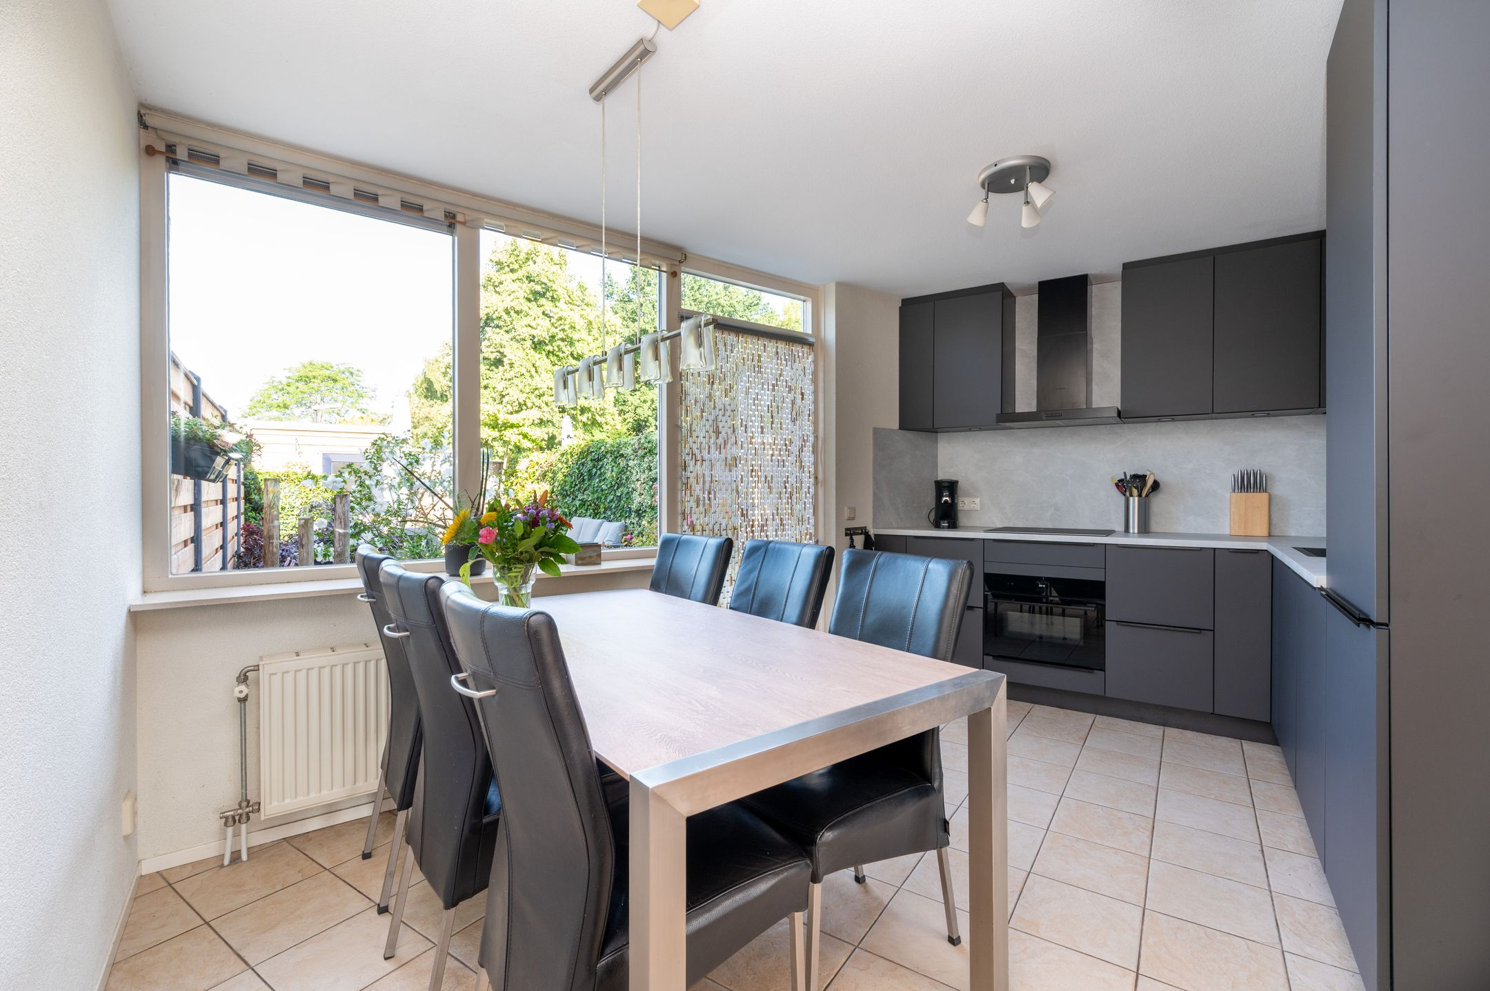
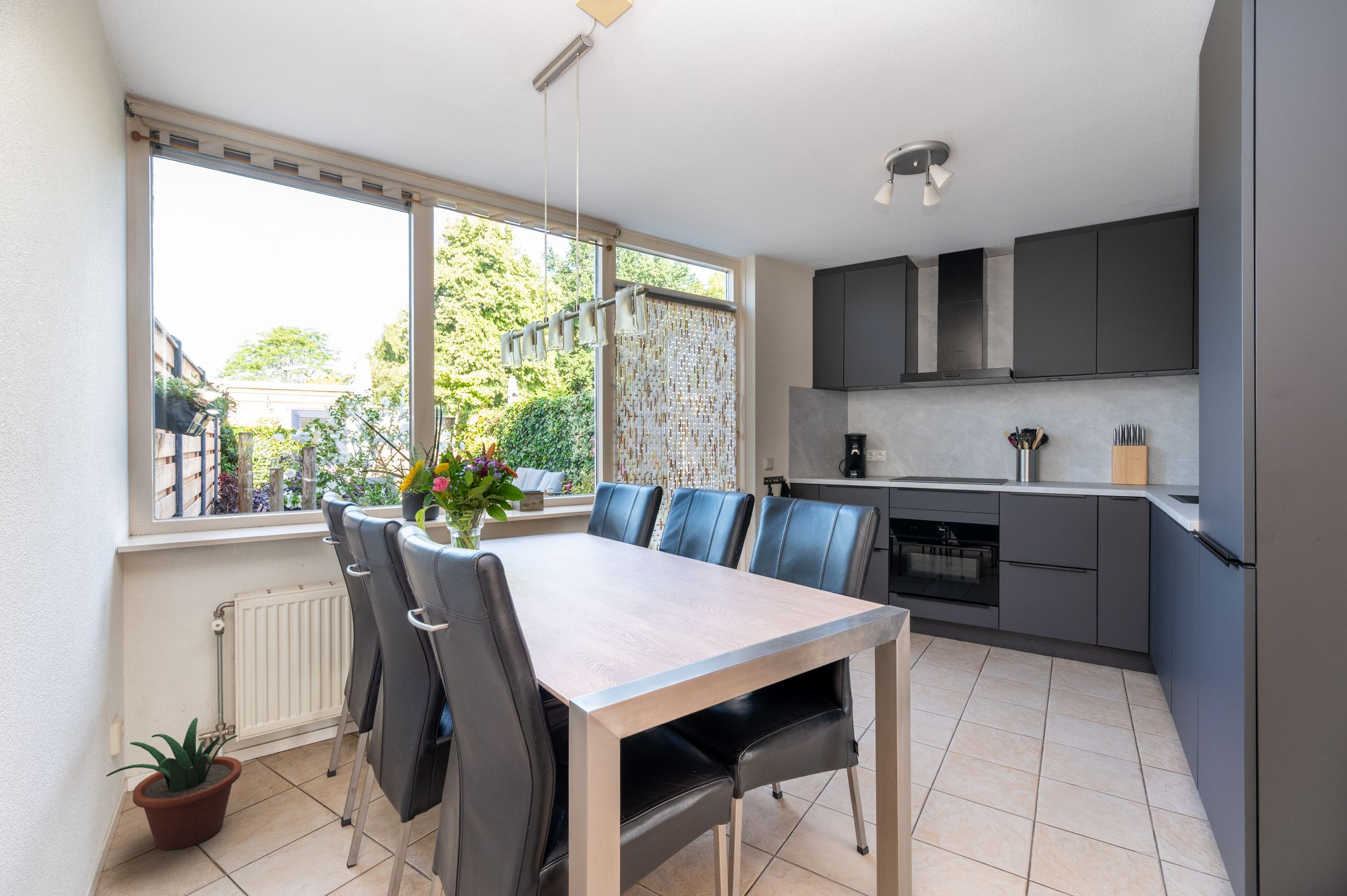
+ potted plant (177, 789)
